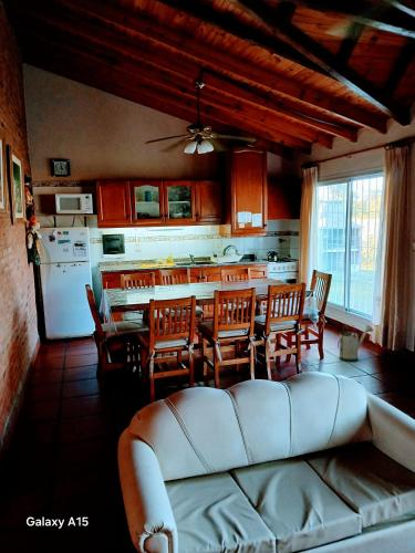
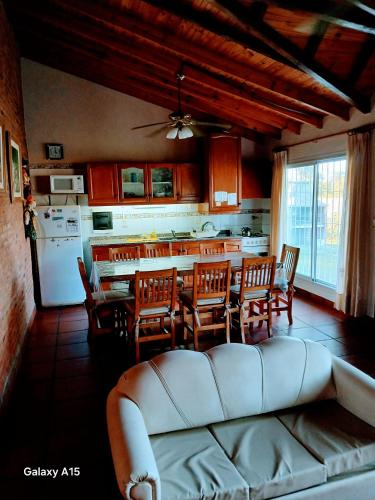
- watering can (354, 341)
